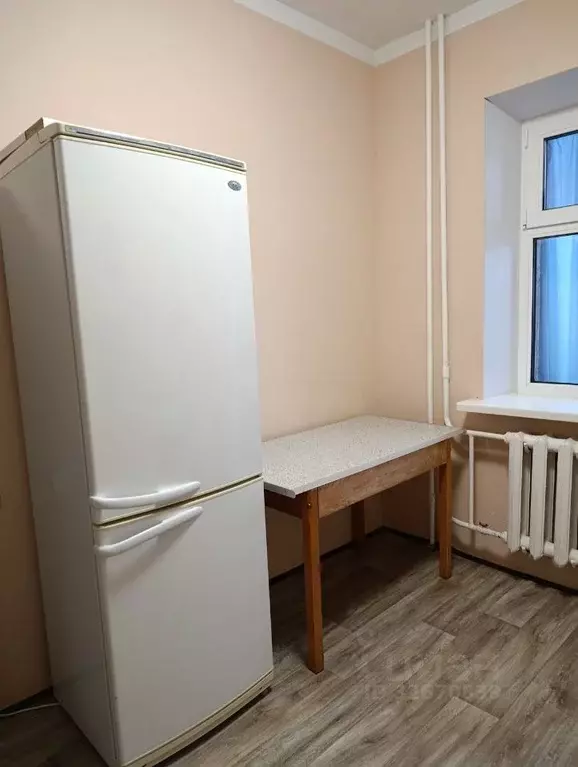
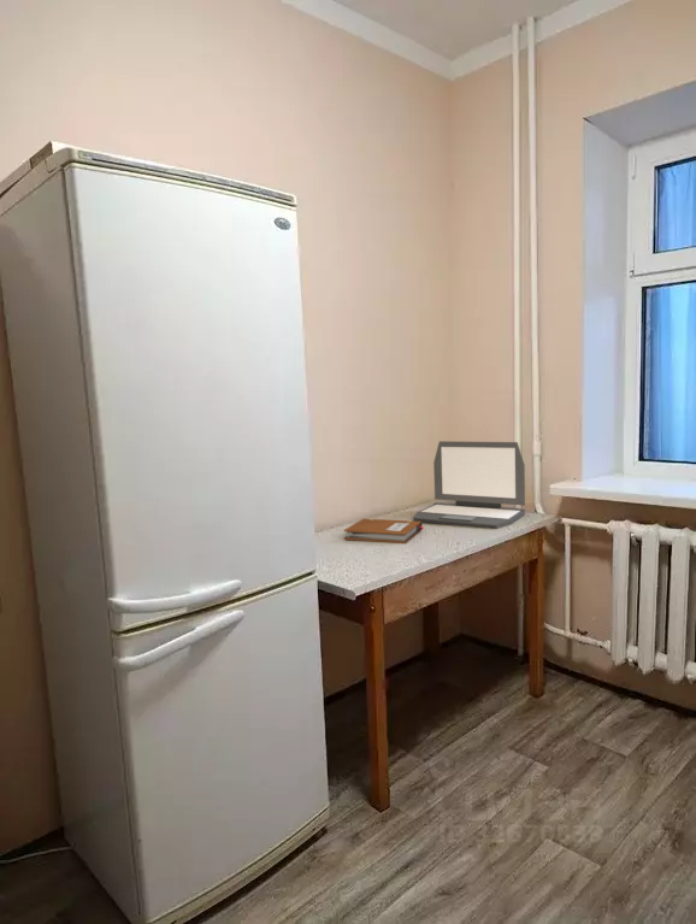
+ notebook (385, 529)
+ laptop (465, 482)
